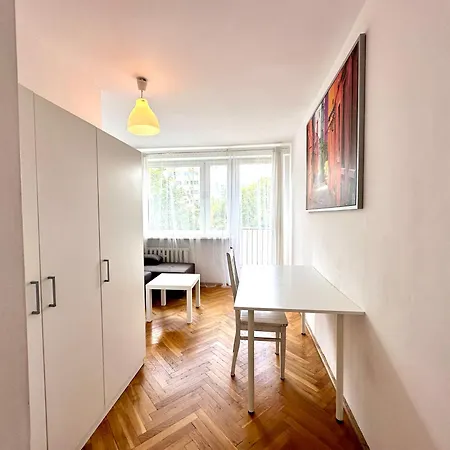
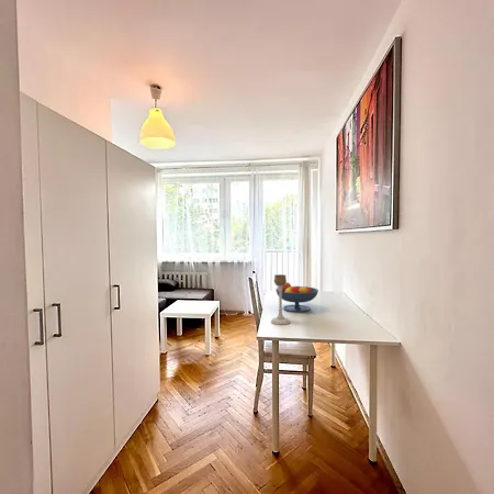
+ candle holder (280, 297)
+ fruit bowl (296, 295)
